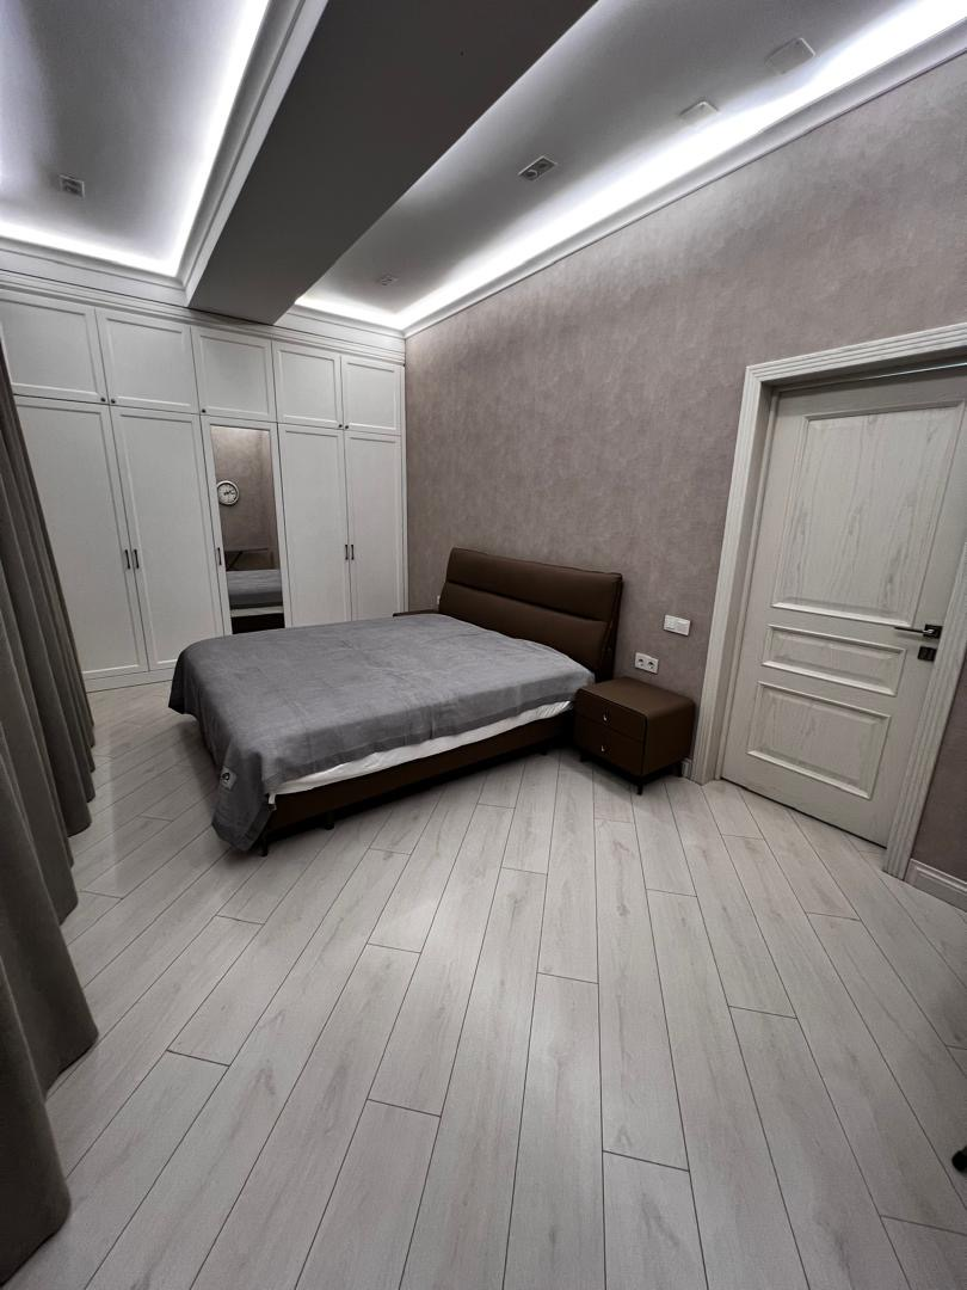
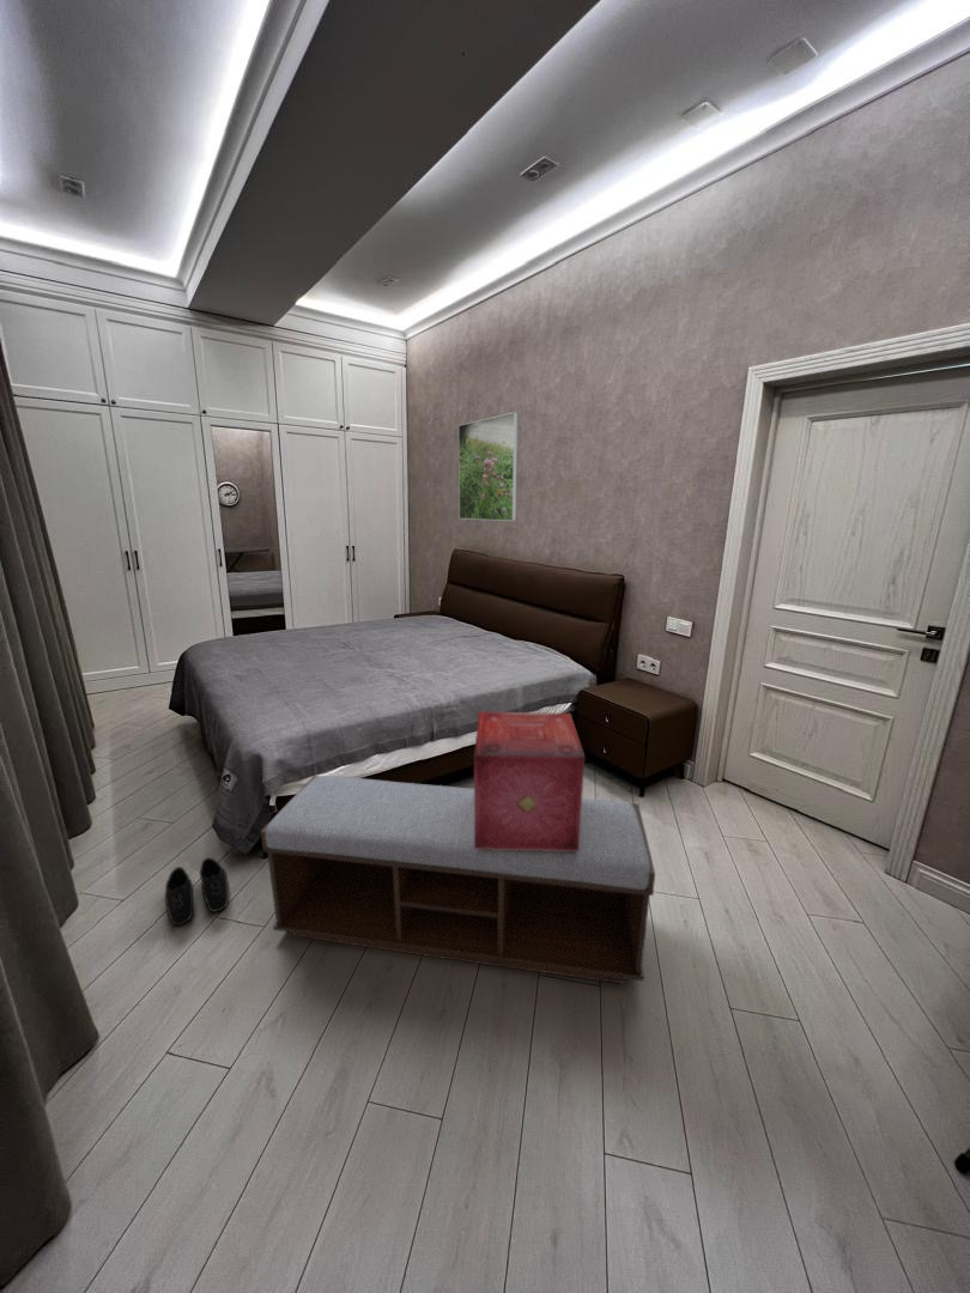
+ boots (190, 880)
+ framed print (485, 471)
+ decorative box (525, 776)
+ bench (457, 869)
